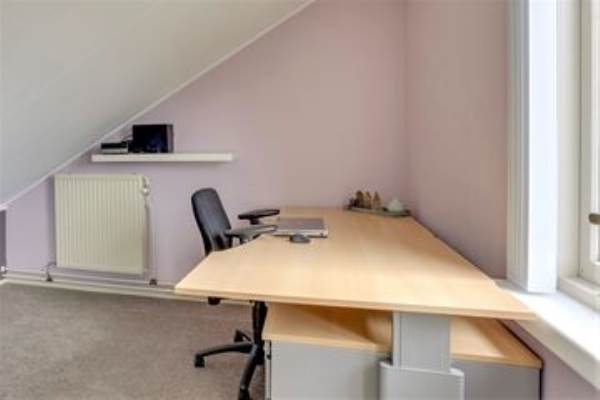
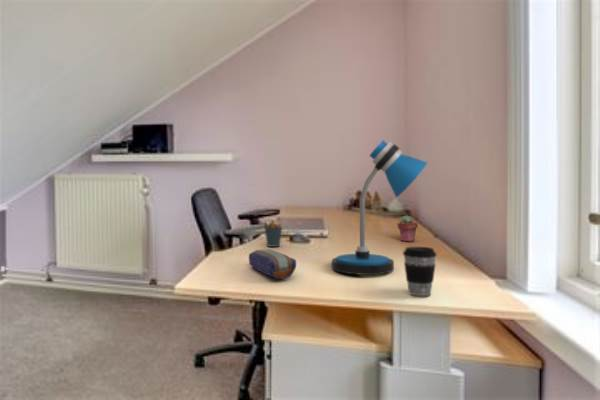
+ potted succulent (407, 228)
+ desk lamp (364, 204)
+ pen holder (273, 231)
+ pencil case (271, 262)
+ coffee cup (419, 271)
